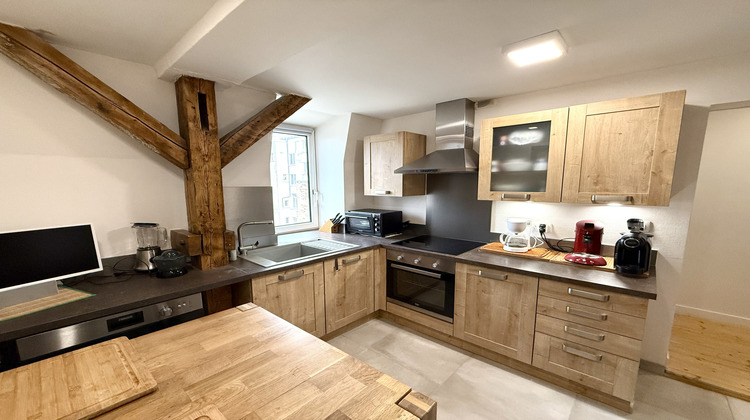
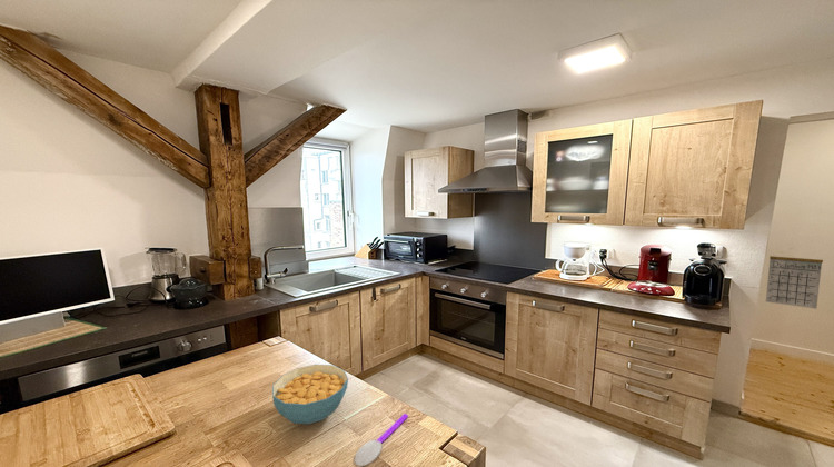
+ spoon (384, 436)
+ cereal bowl (311, 398)
+ calendar (793, 276)
